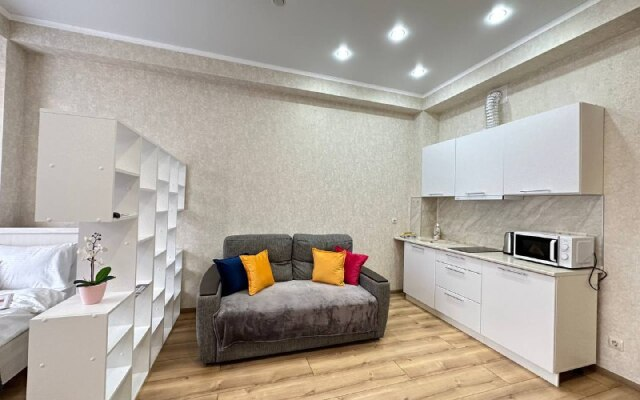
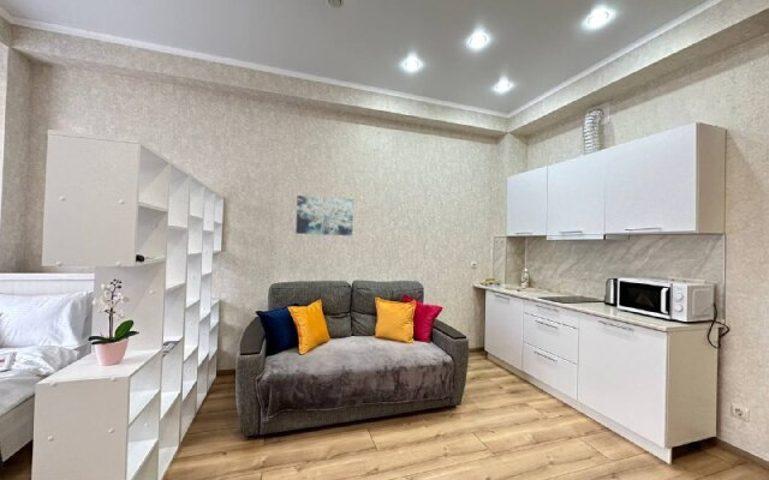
+ wall art (324, 216)
